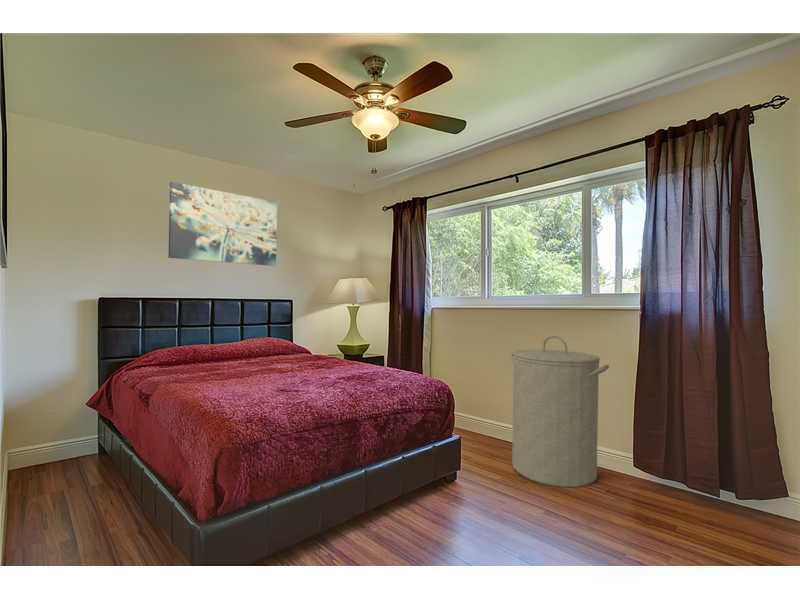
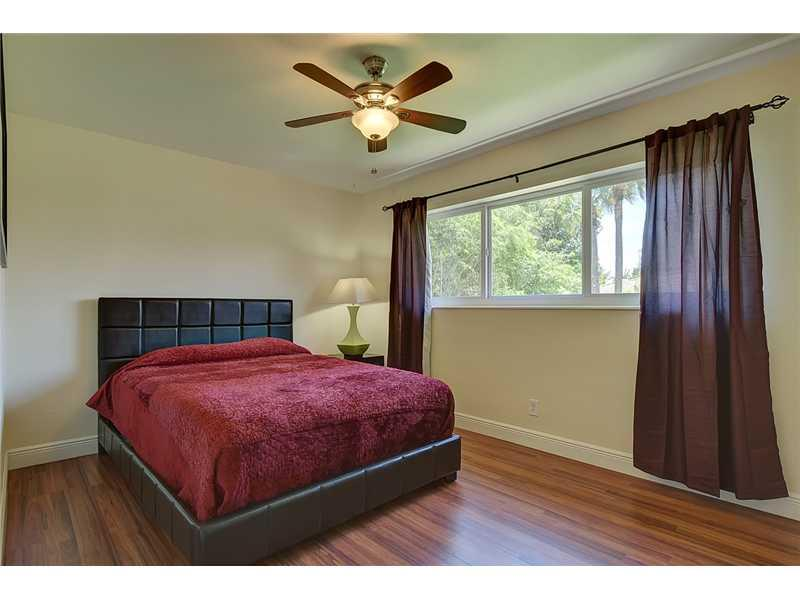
- wall art (227, 227)
- laundry hamper (554, 402)
